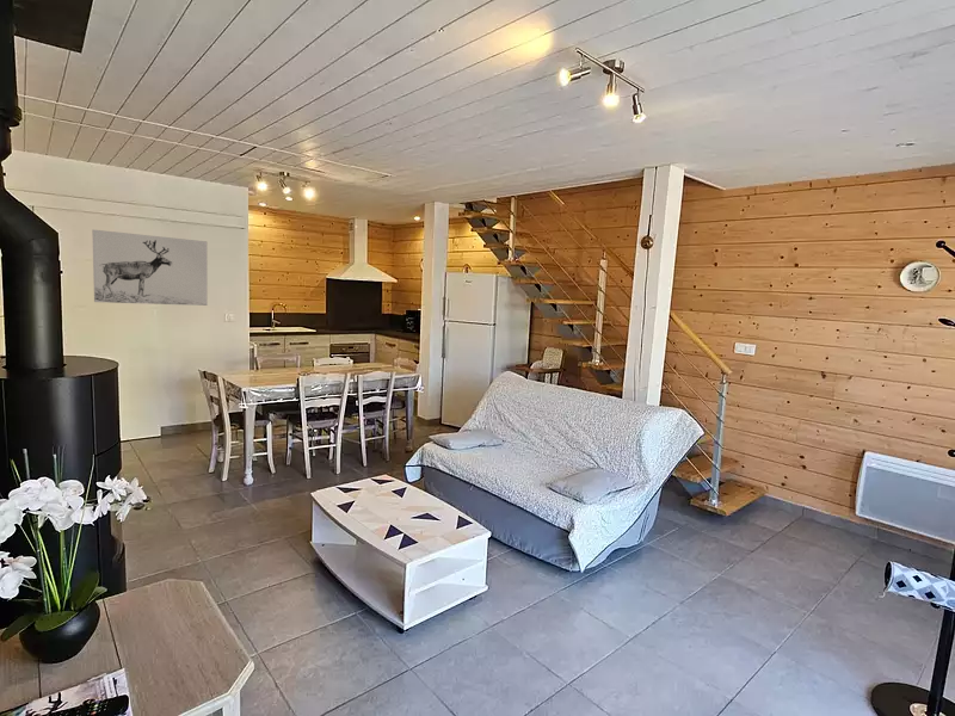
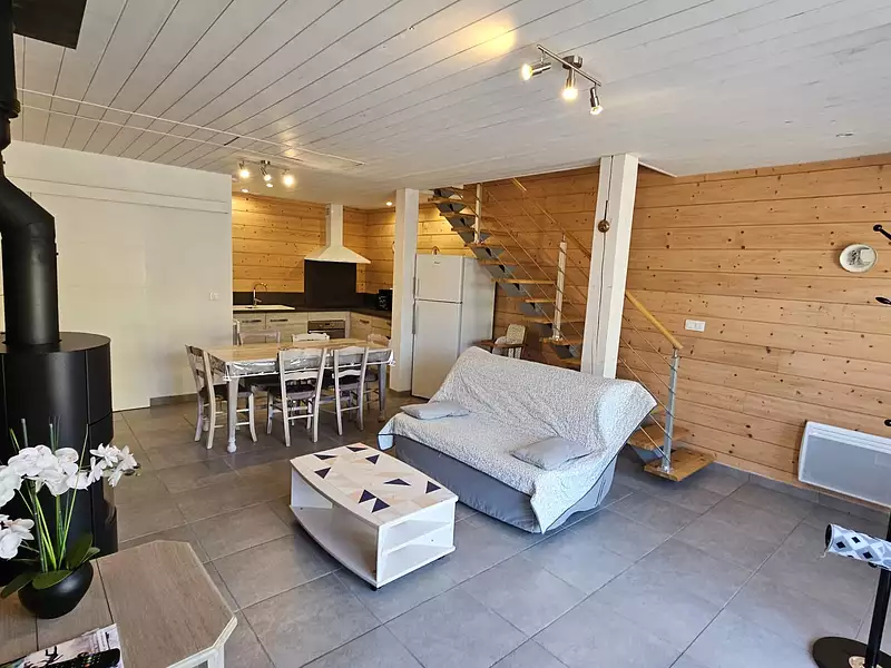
- wall art (153, 270)
